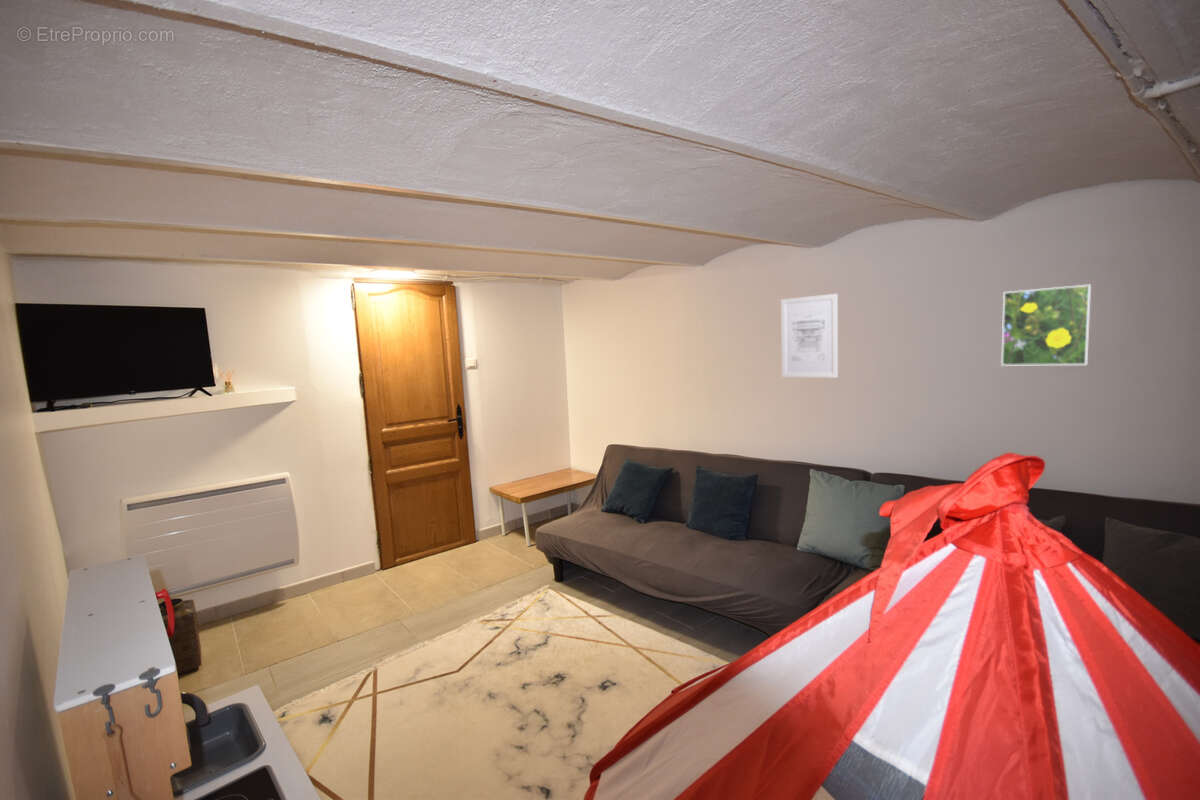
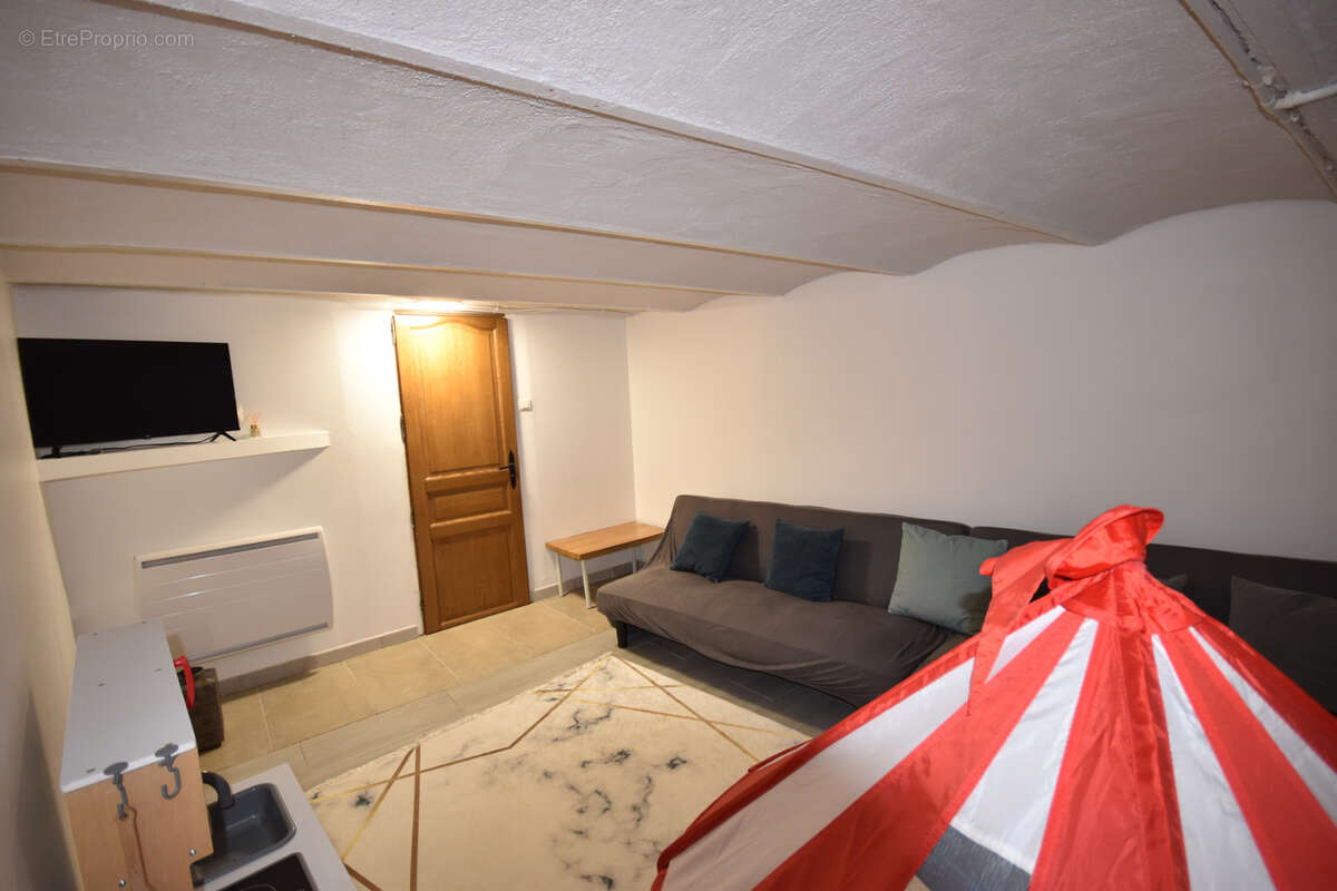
- wall art (808, 337)
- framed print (1043, 327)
